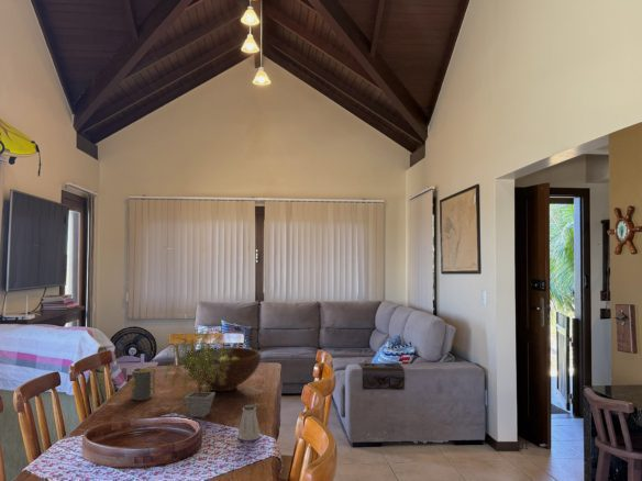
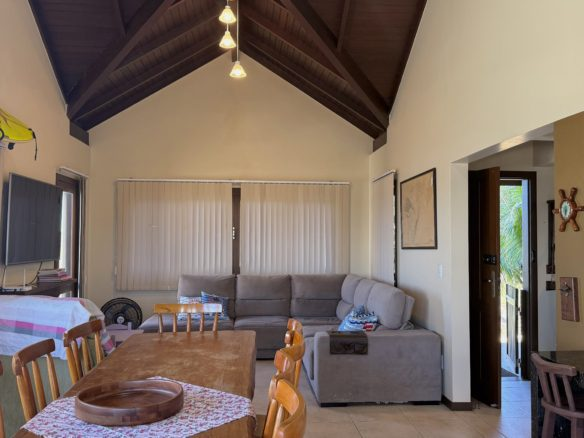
- fruit bowl (222, 370)
- potted plant (197, 367)
- mug (143, 383)
- saltshaker (248, 421)
